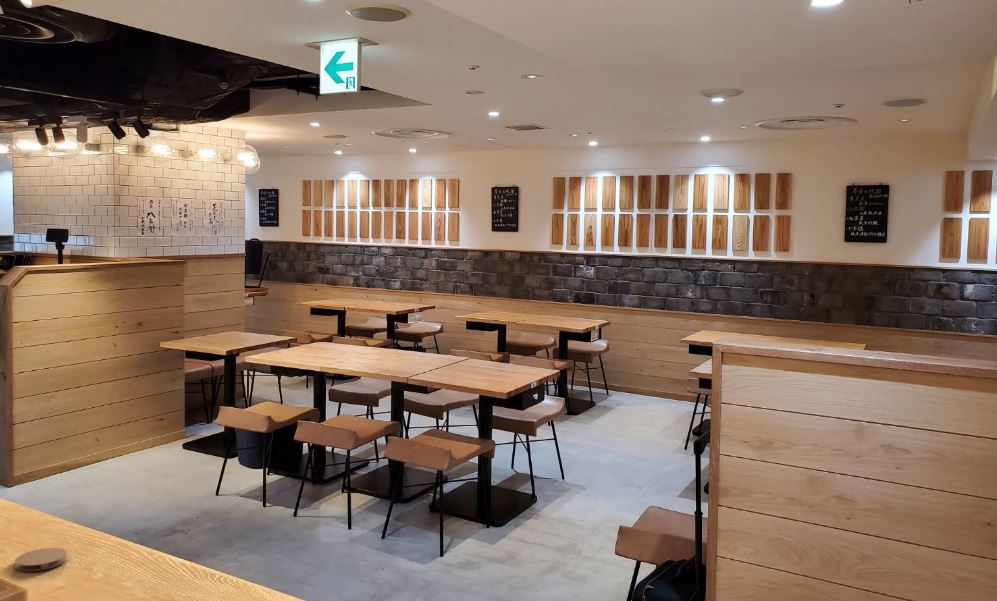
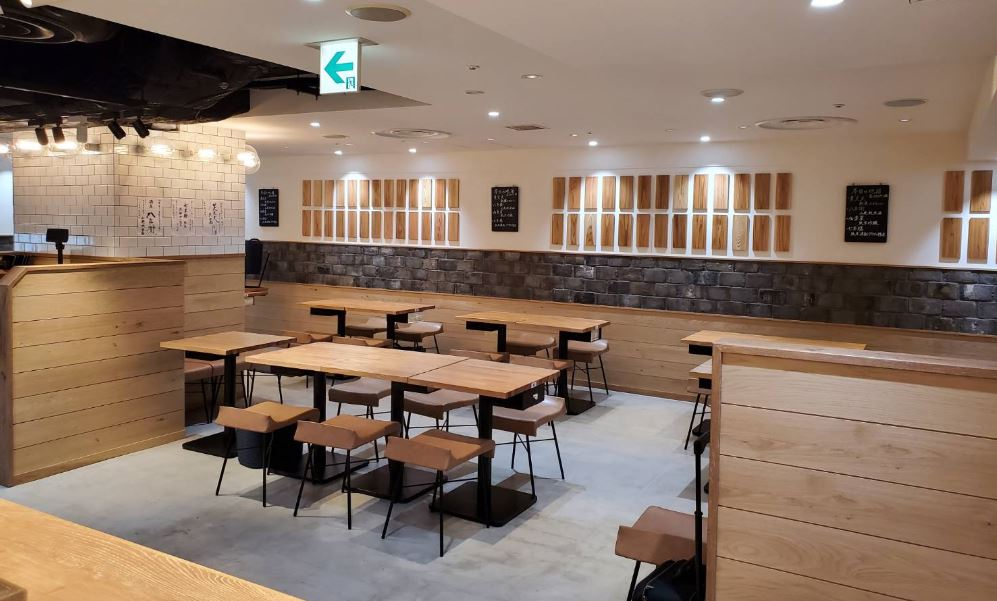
- coaster (41, 559)
